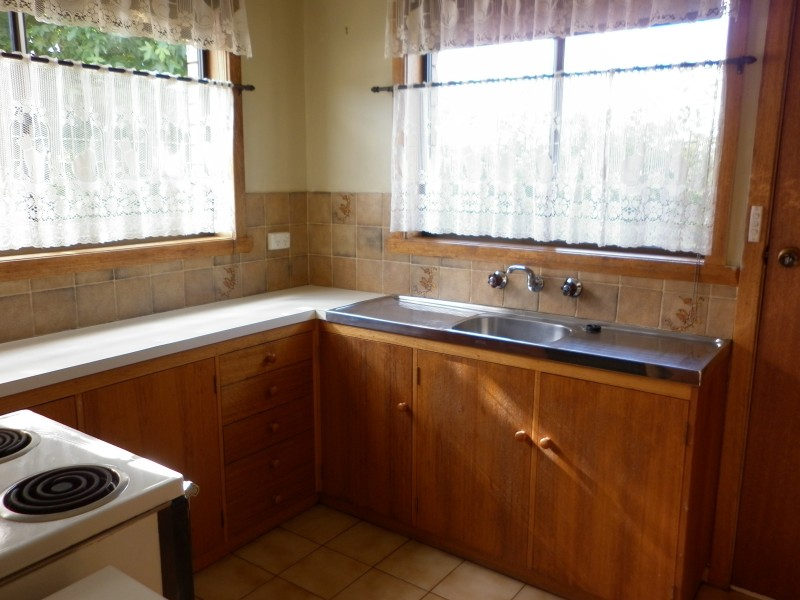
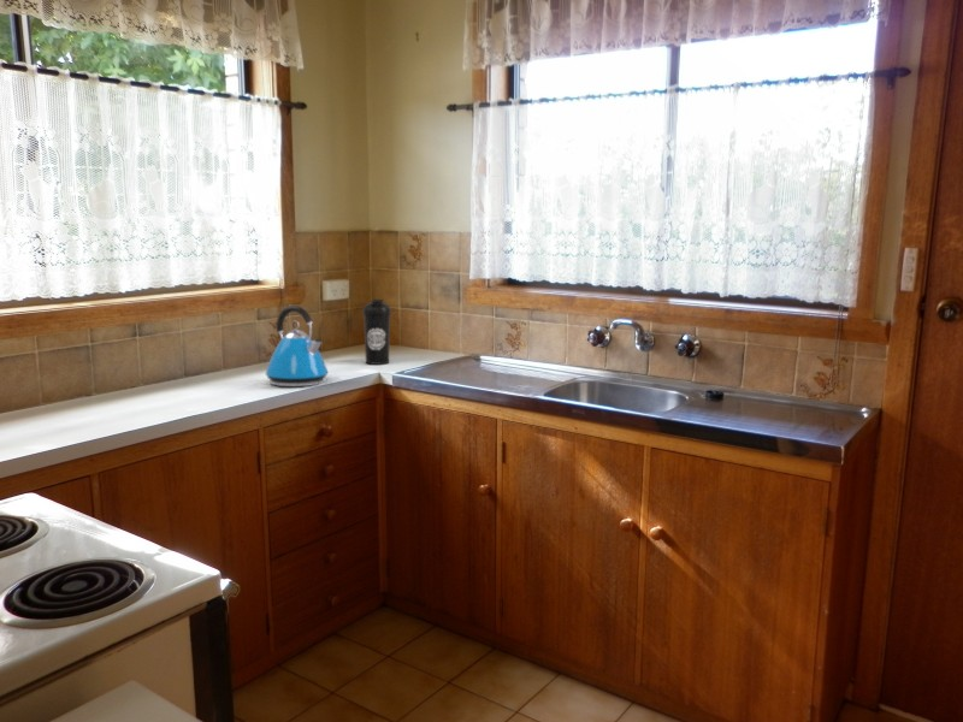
+ kettle (294, 343)
+ water bottle (377, 331)
